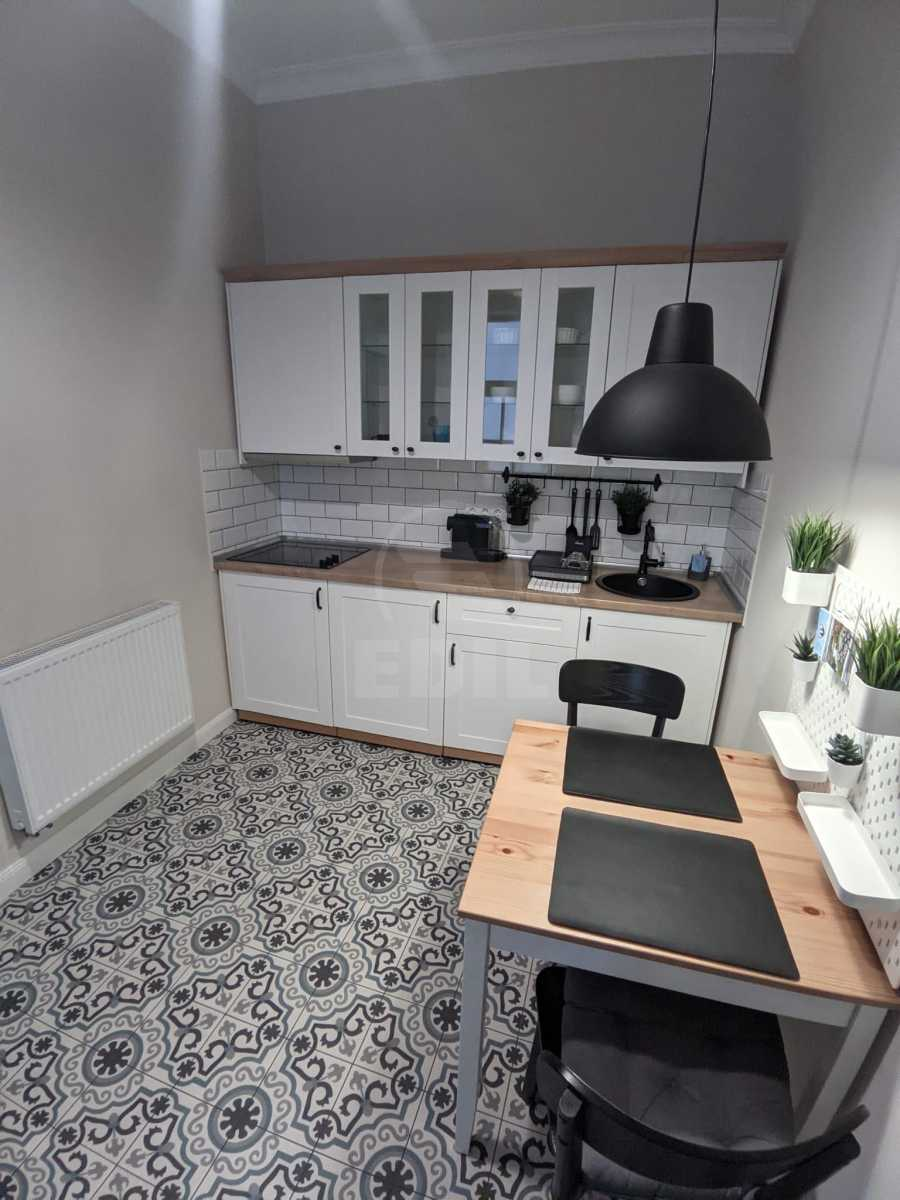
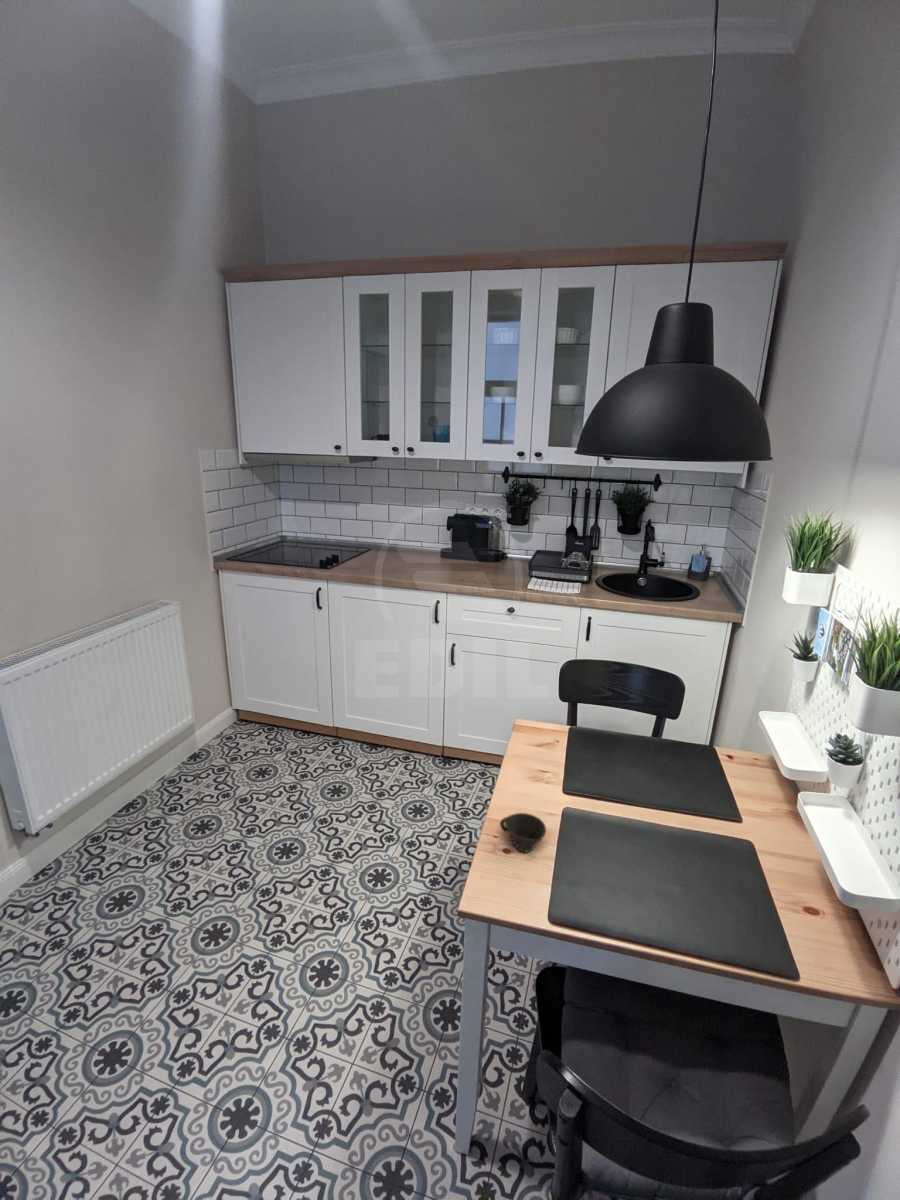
+ cup (522, 833)
